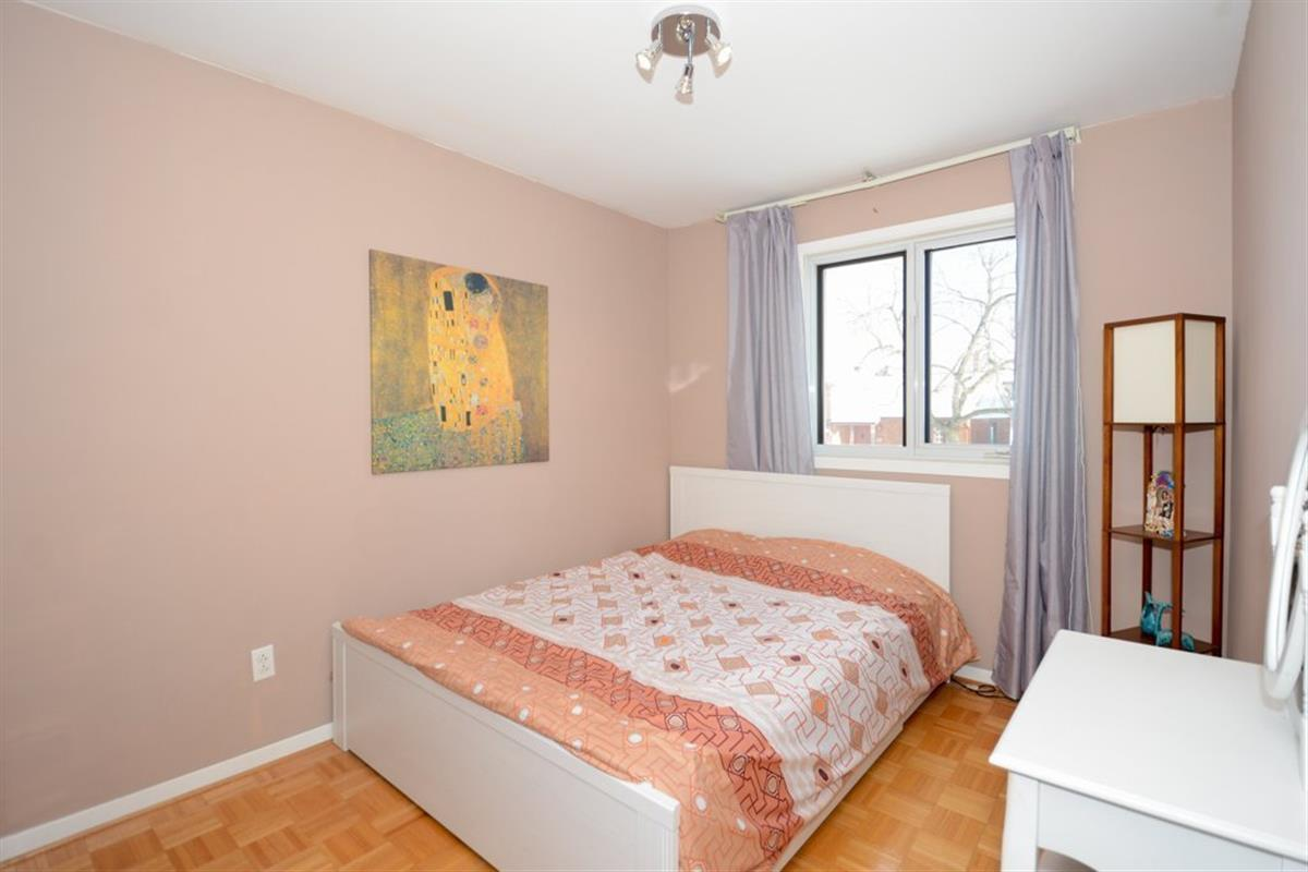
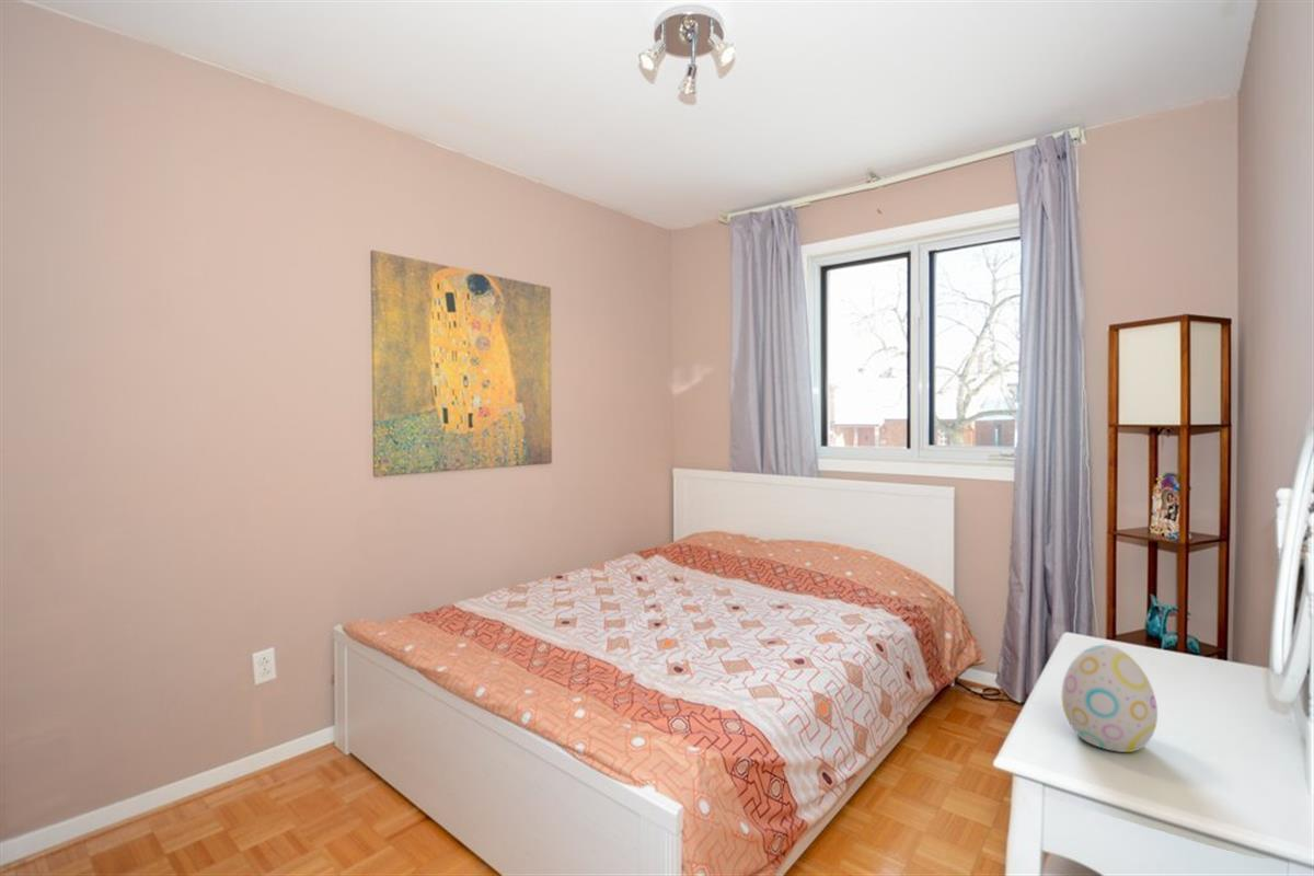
+ decorative egg (1107, 692)
